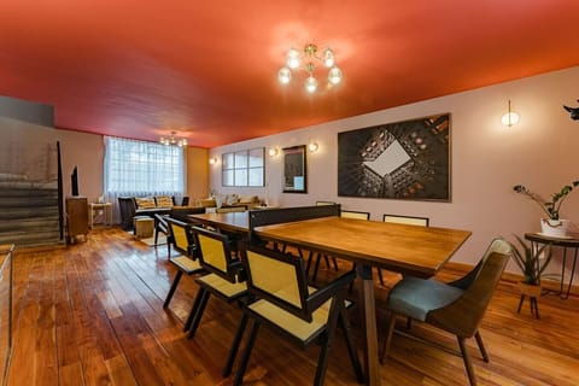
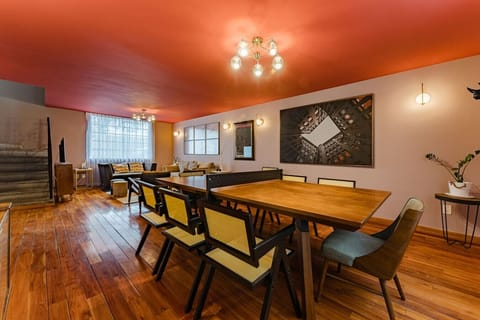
- house plant (528, 275)
